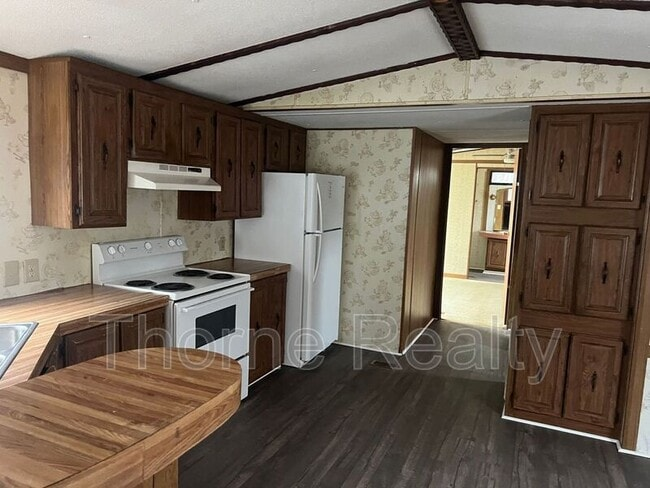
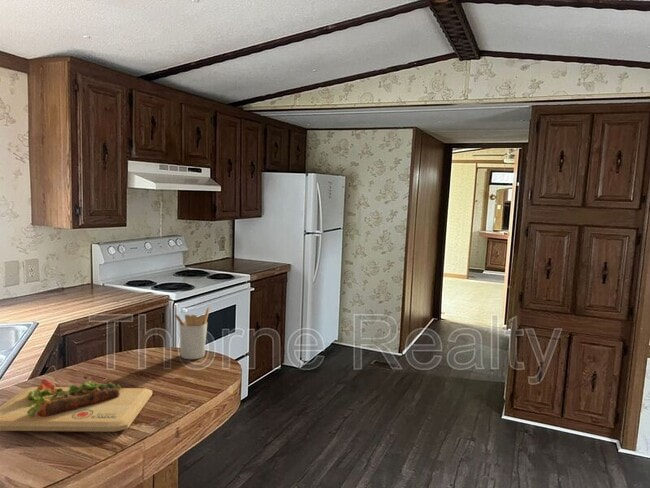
+ utensil holder (194, 333)
+ cutting board (72, 397)
